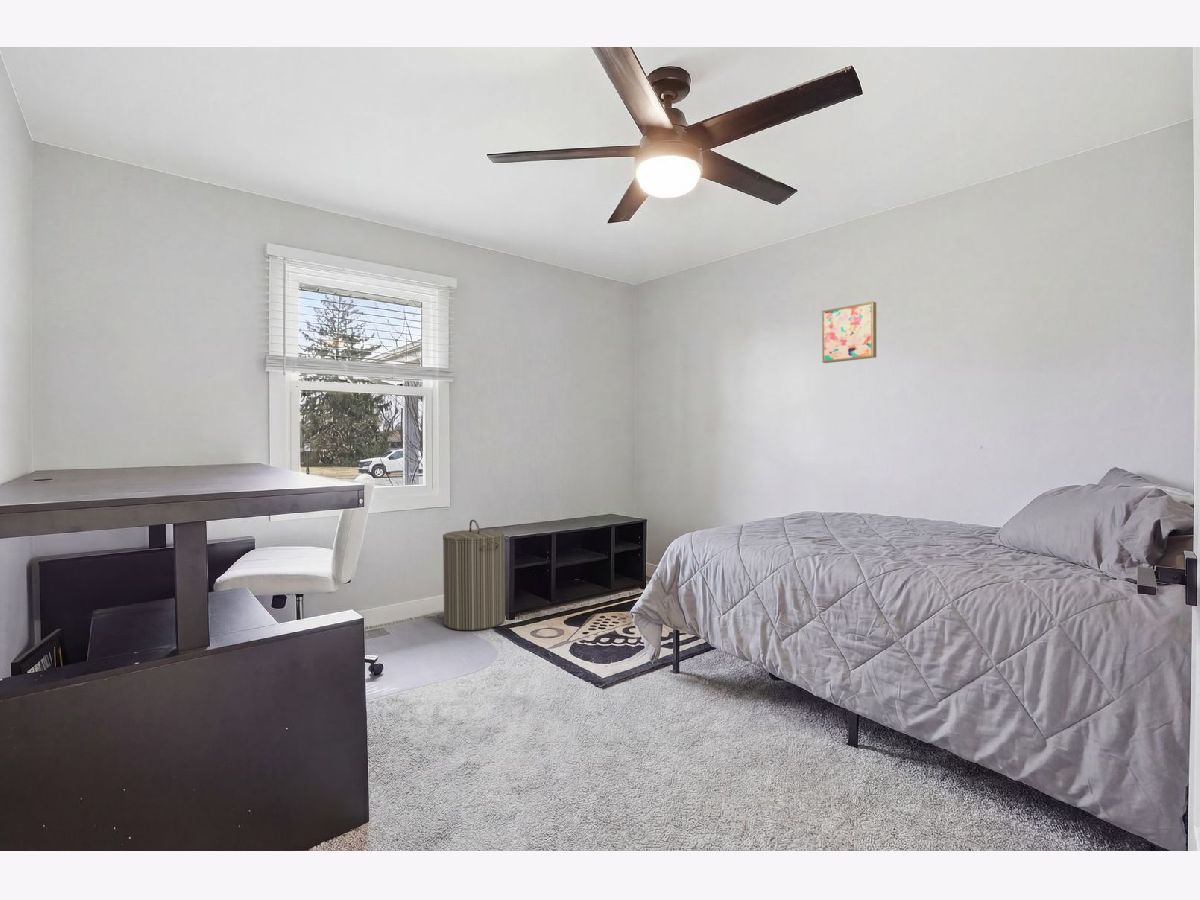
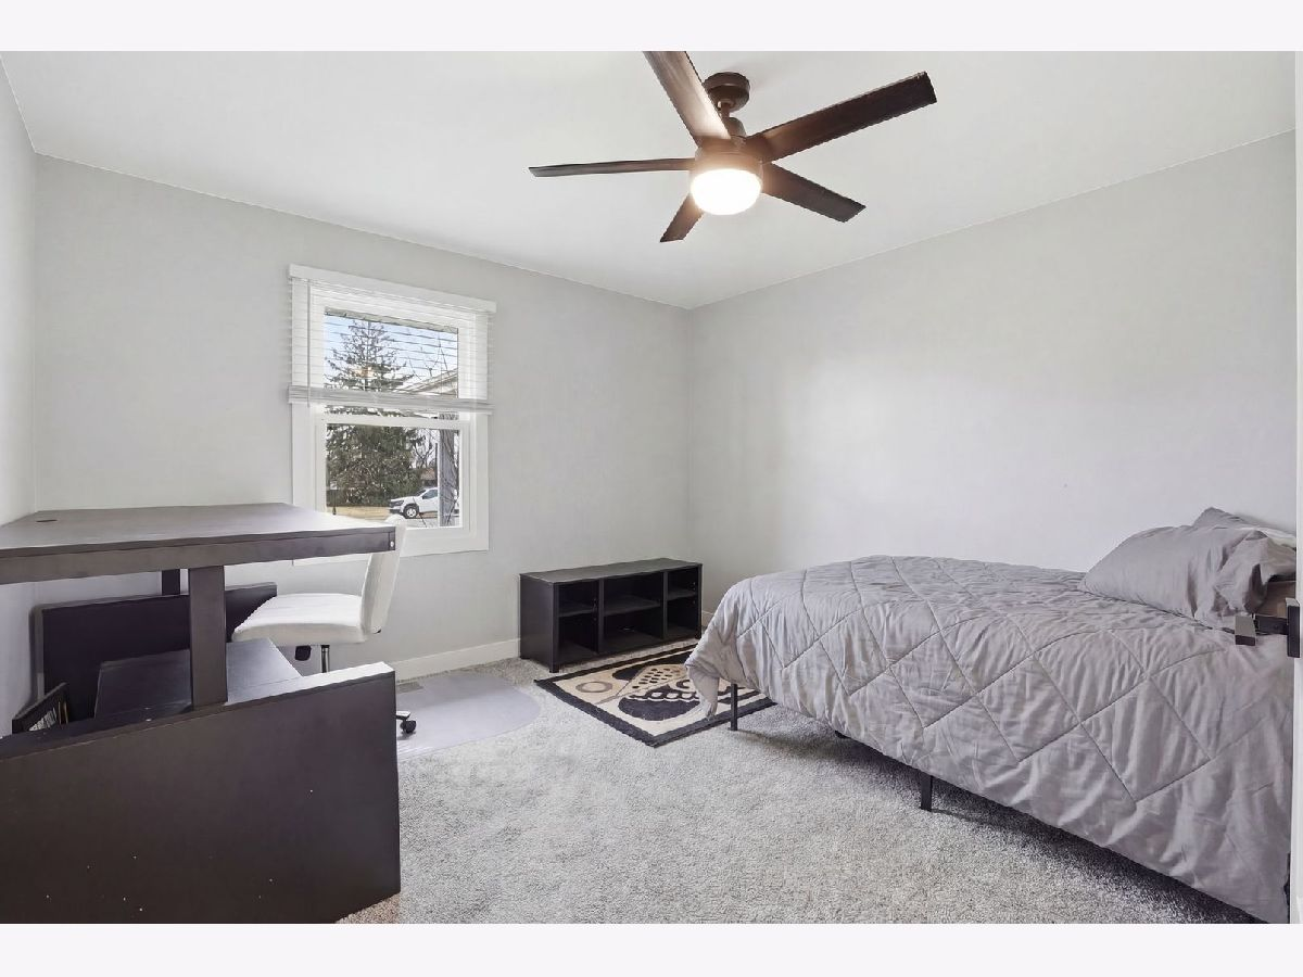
- laundry hamper (474, 570)
- wall art (848, 333)
